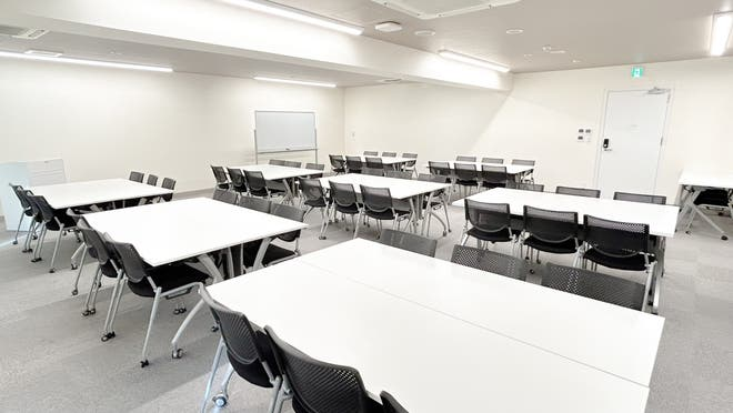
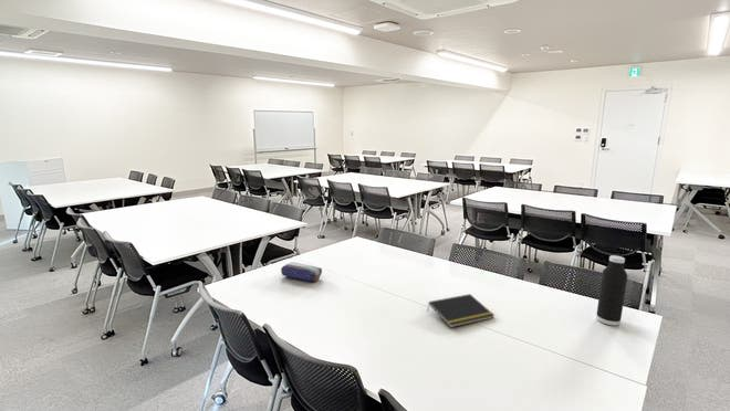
+ pencil case (301, 271)
+ notepad (460, 309)
+ water bottle (612, 288)
